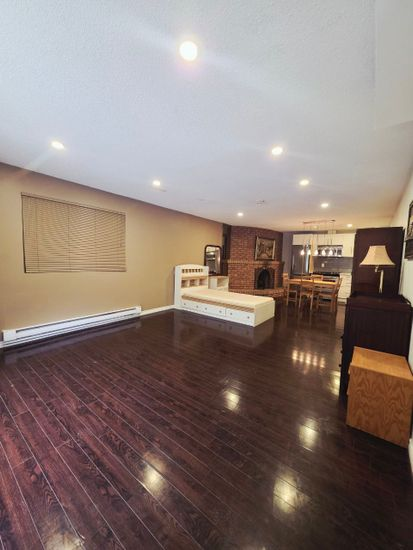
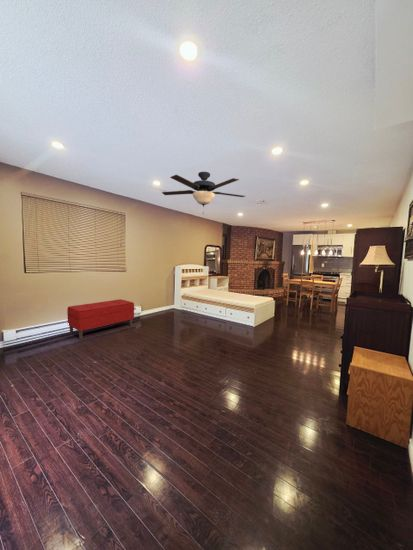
+ bench (102, 317)
+ ceiling fan (203, 197)
